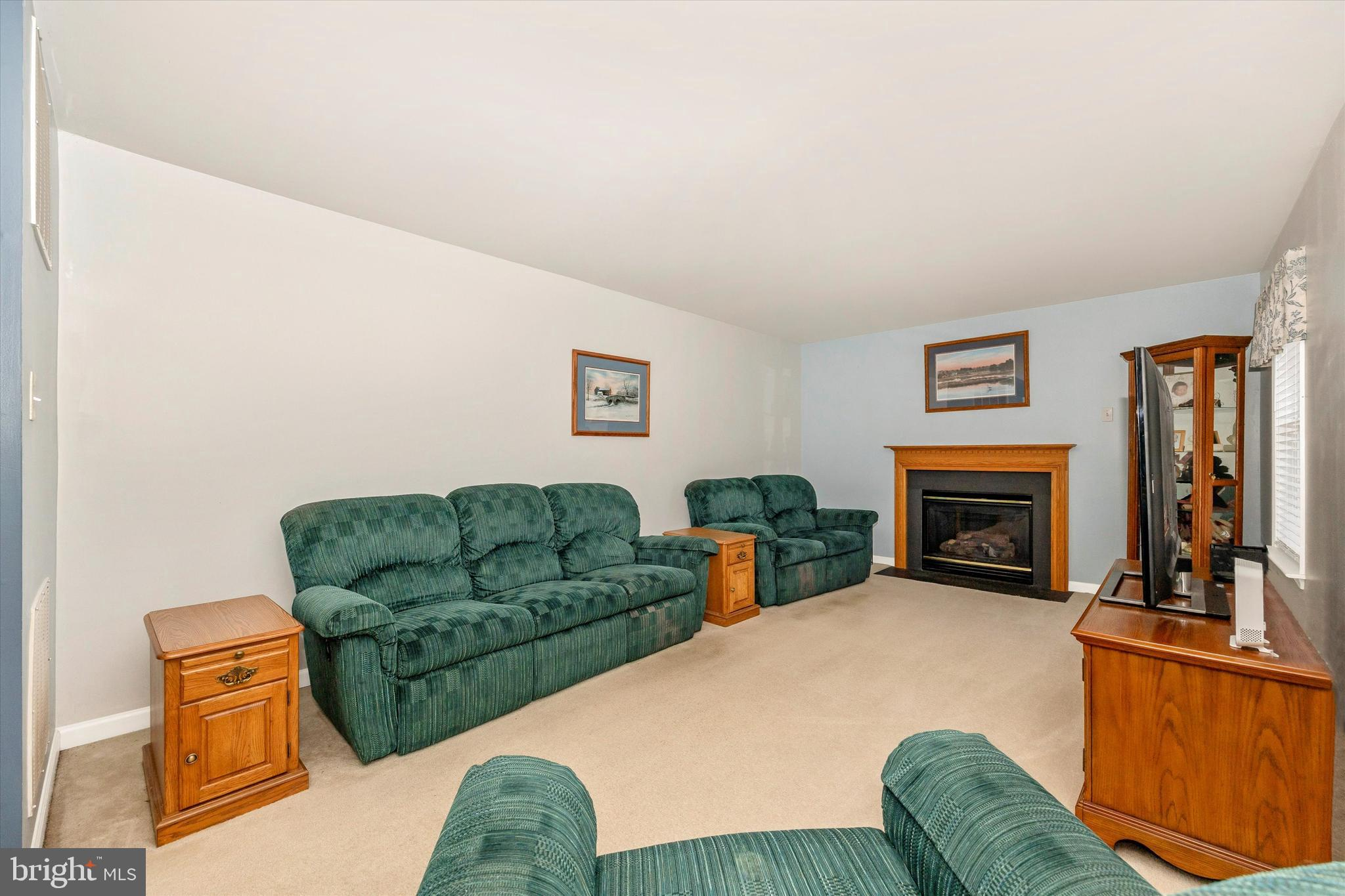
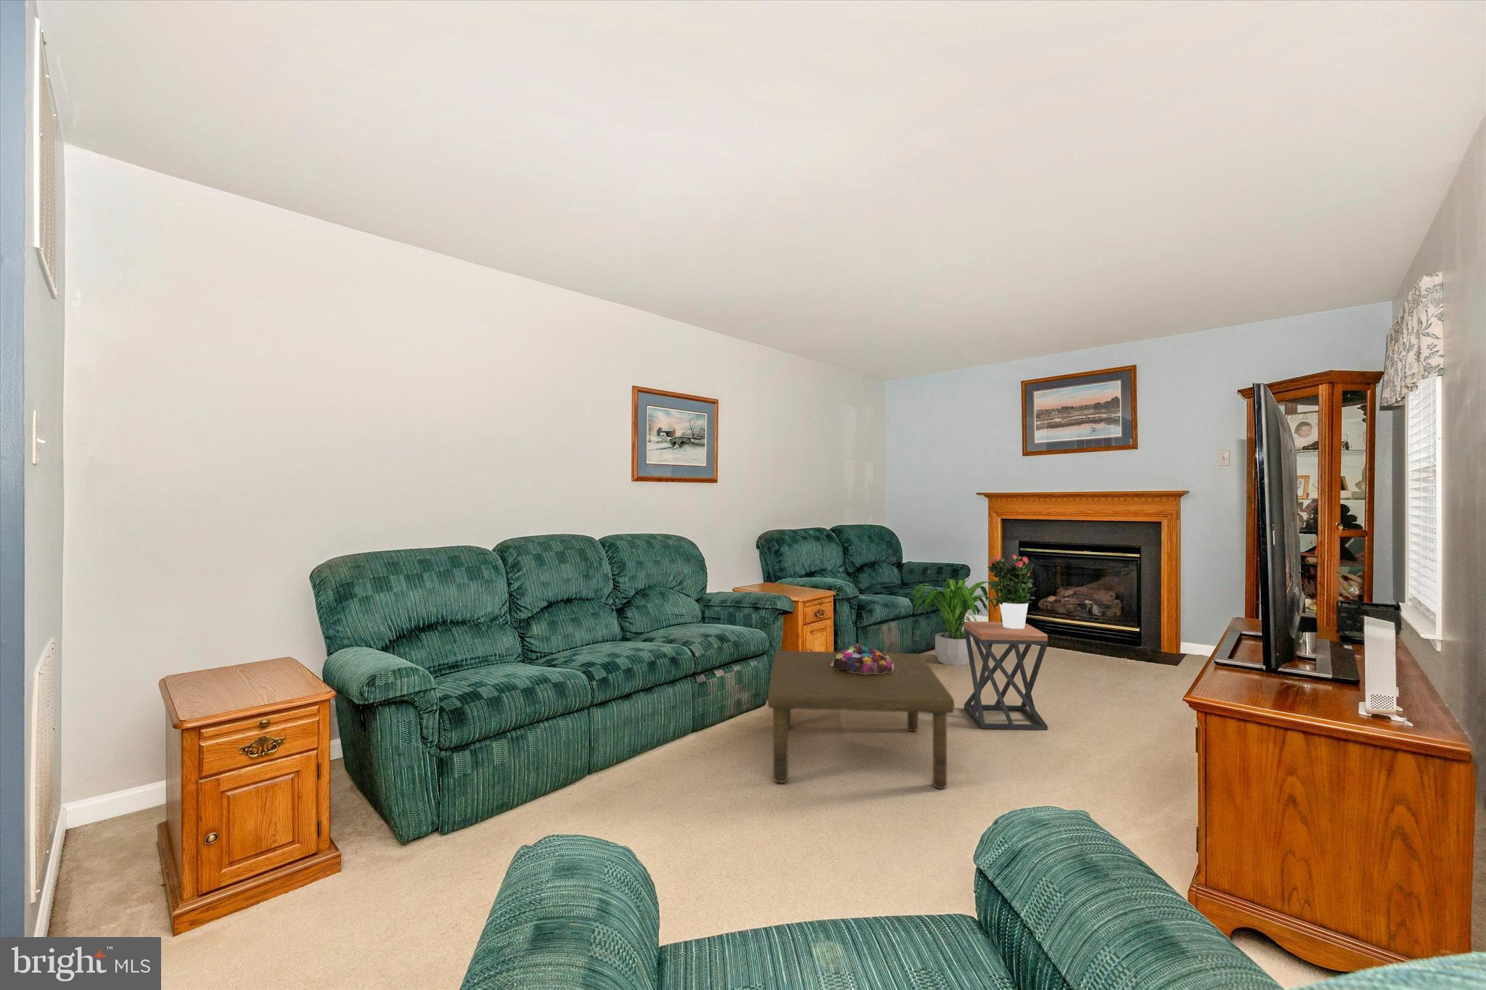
+ coffee table (853, 710)
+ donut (862, 657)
+ potted plant (957, 621)
+ stool (1003, 672)
+ potted flower (1011, 590)
